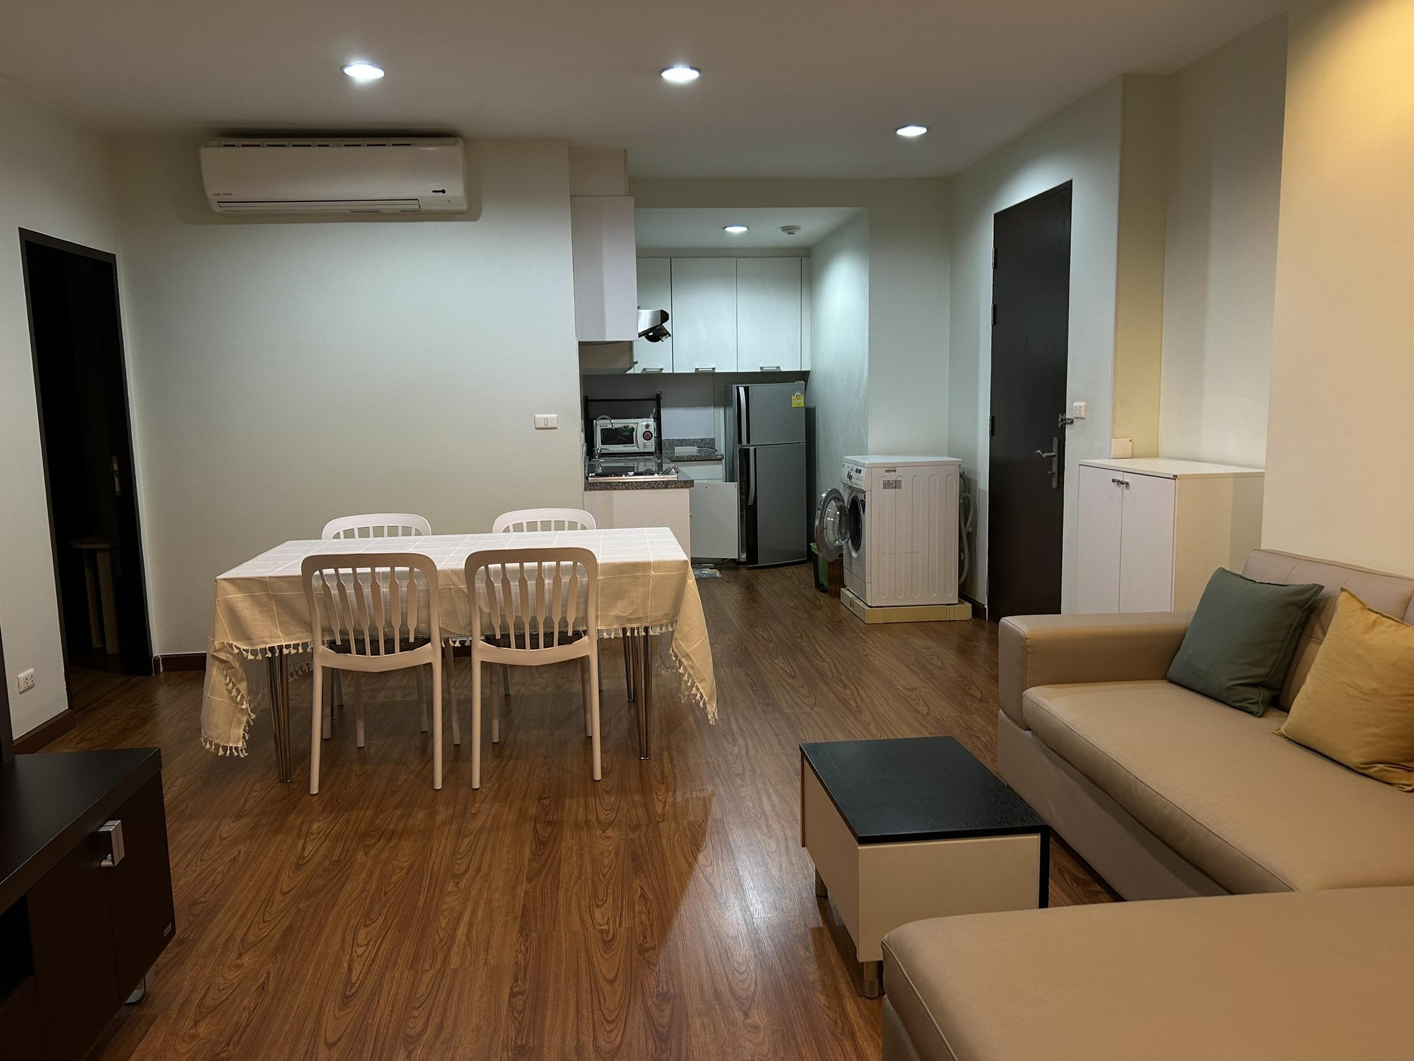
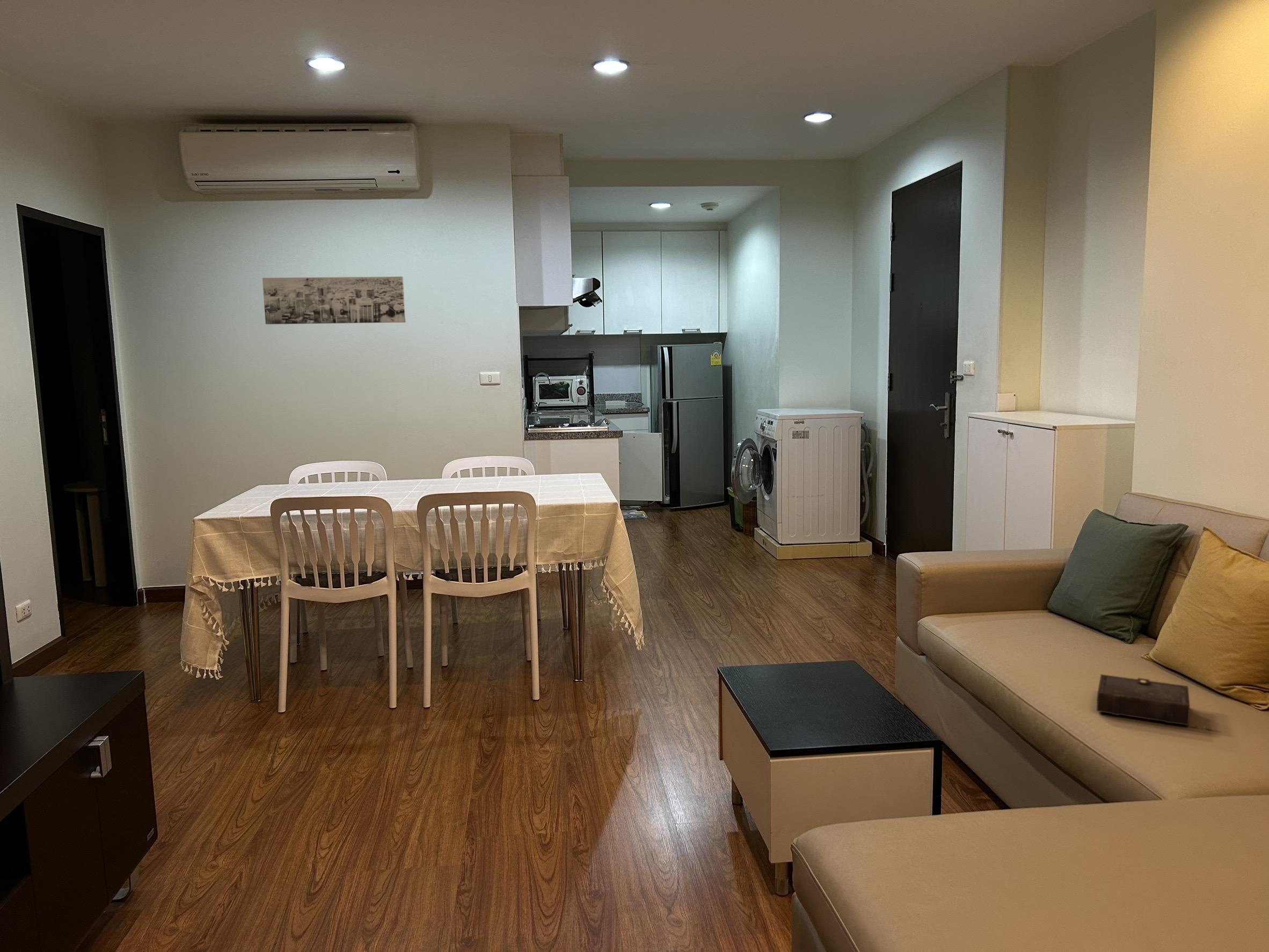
+ book (1158, 700)
+ wall art (334, 300)
